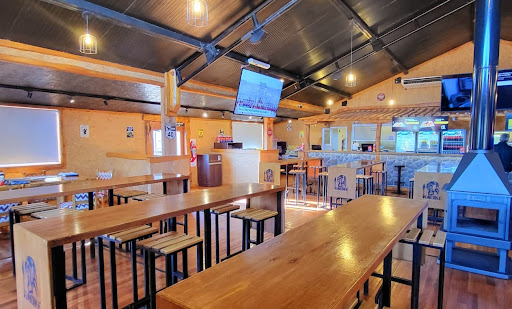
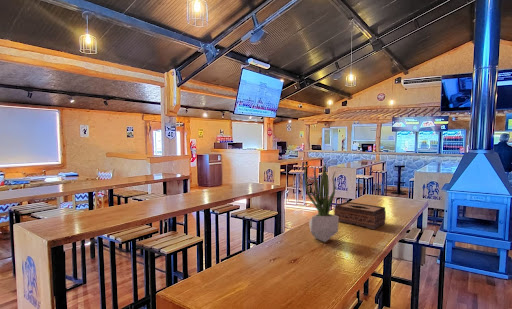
+ tissue box (359, 214)
+ potted plant (320, 200)
